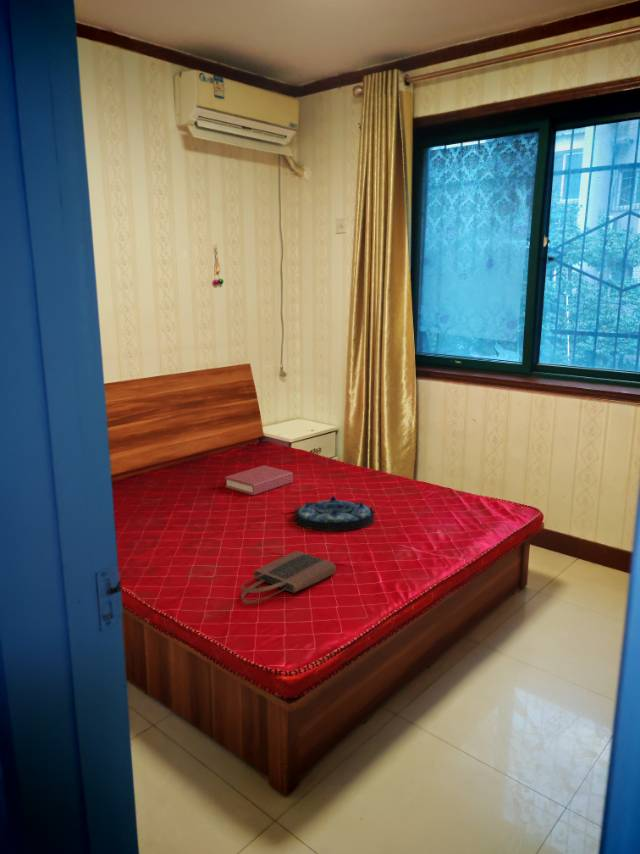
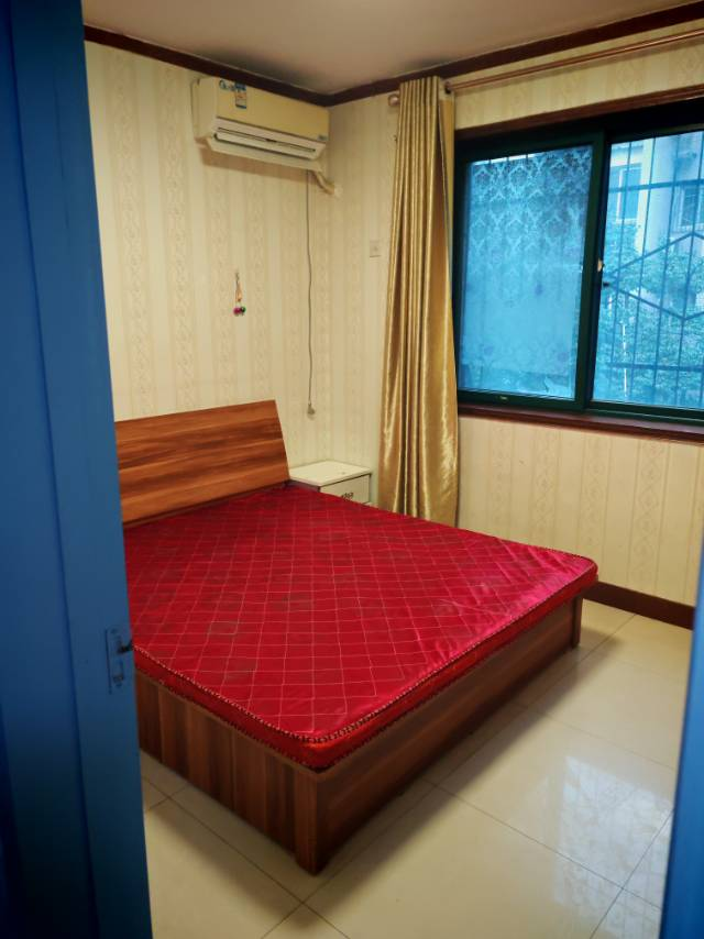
- hardback book (259, 479)
- tote bag (282, 576)
- serving tray (334, 510)
